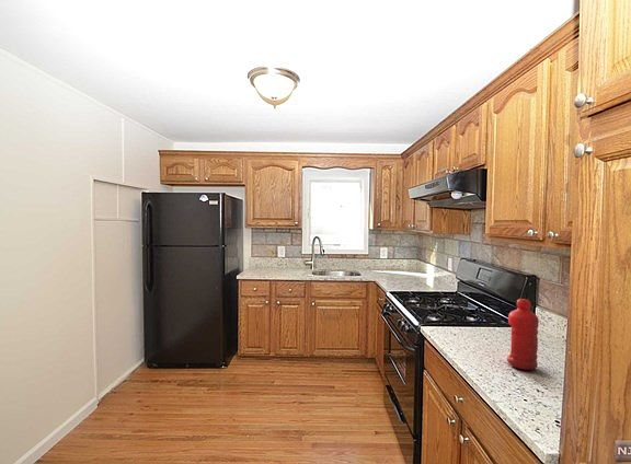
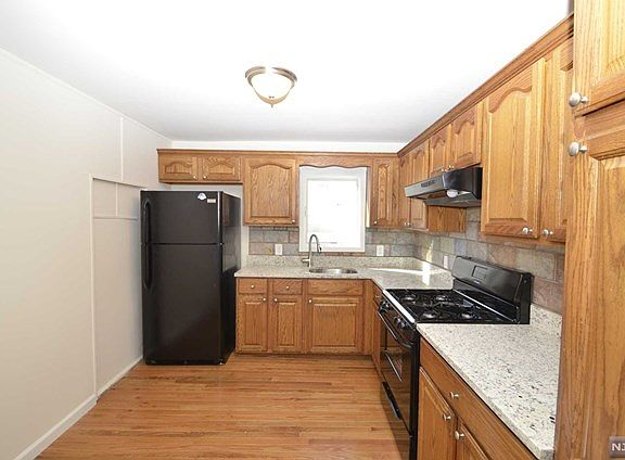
- water bottle (523, 333)
